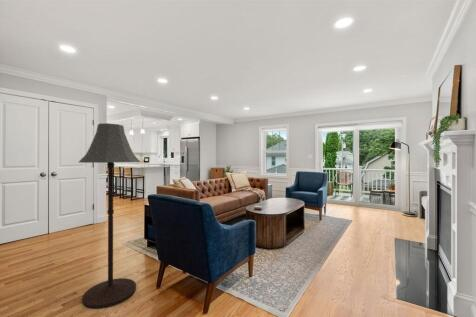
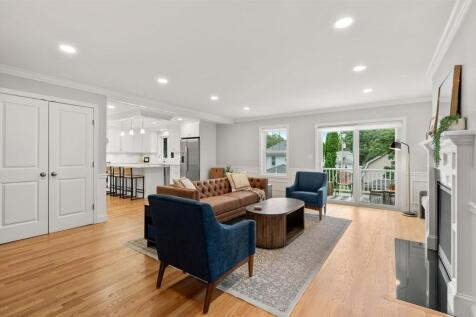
- floor lamp (110, 209)
